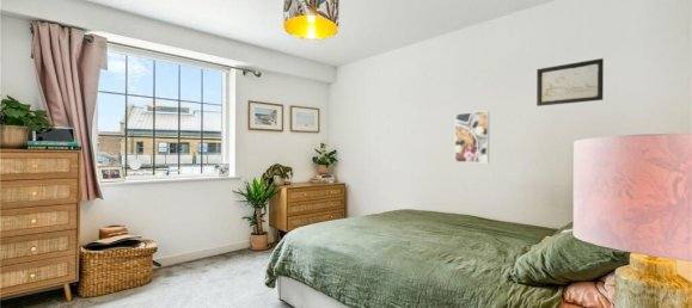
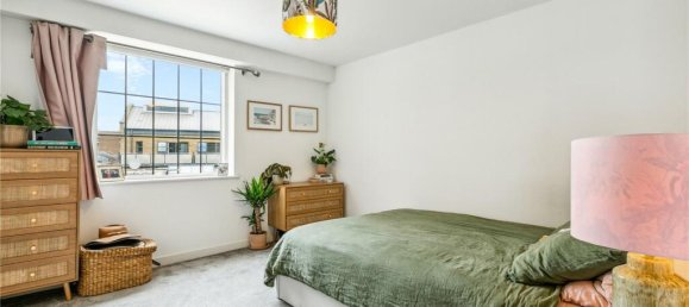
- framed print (471, 137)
- wall art (568, 84)
